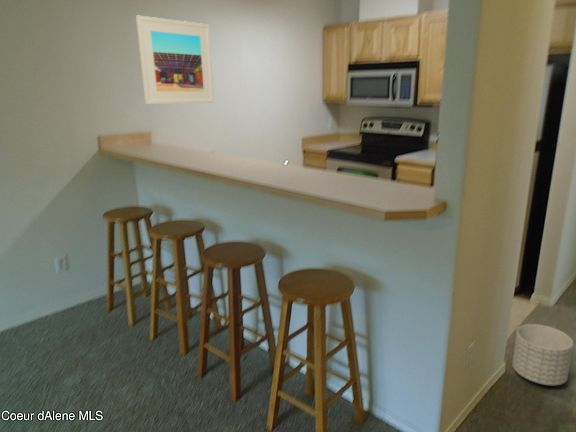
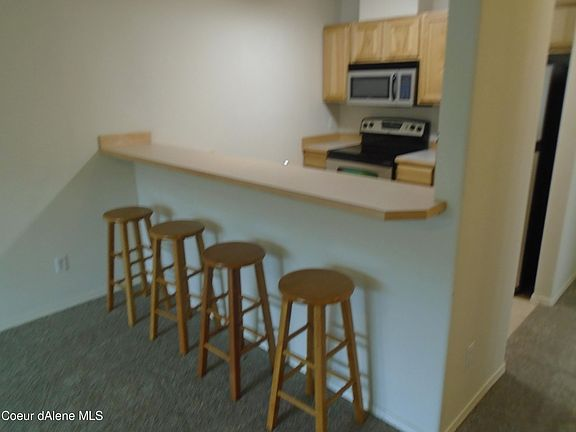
- planter (541, 356)
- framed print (178, 62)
